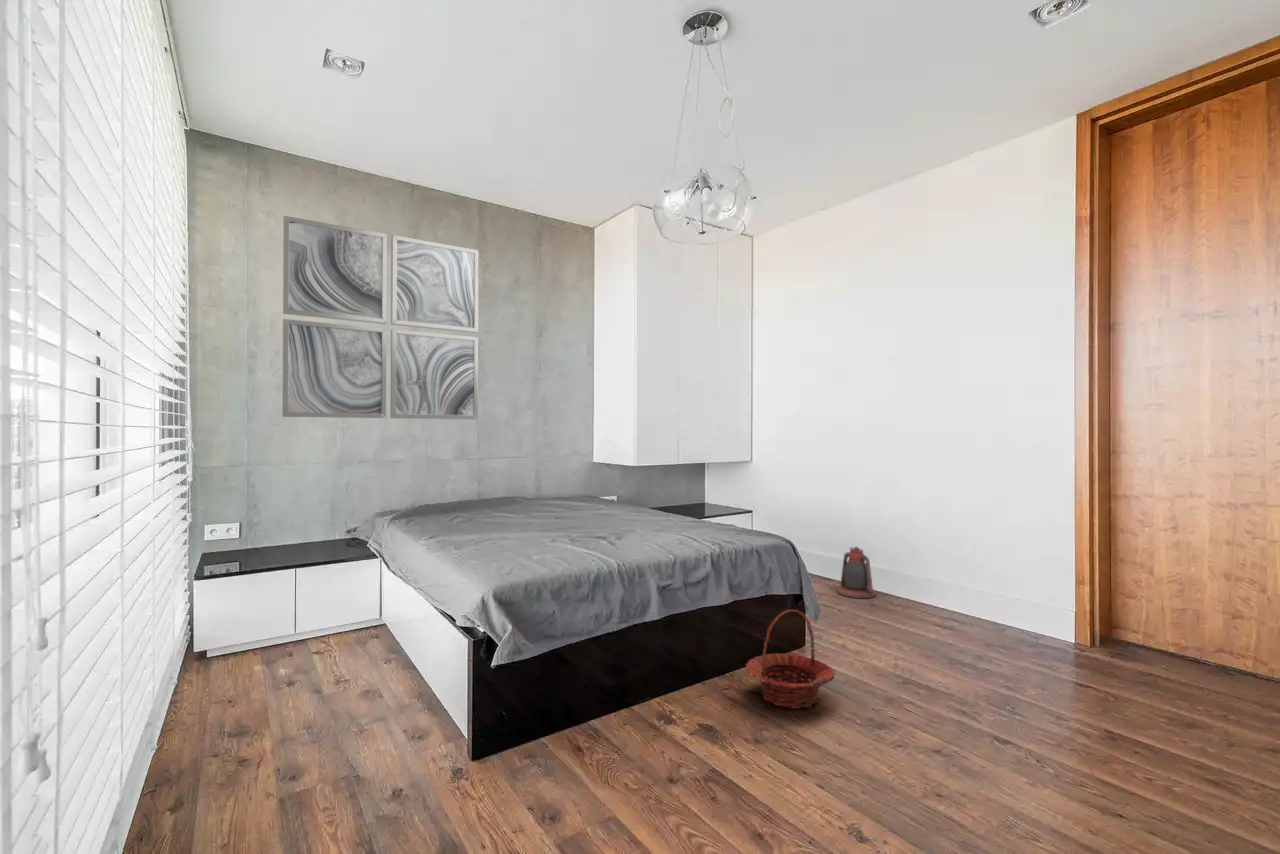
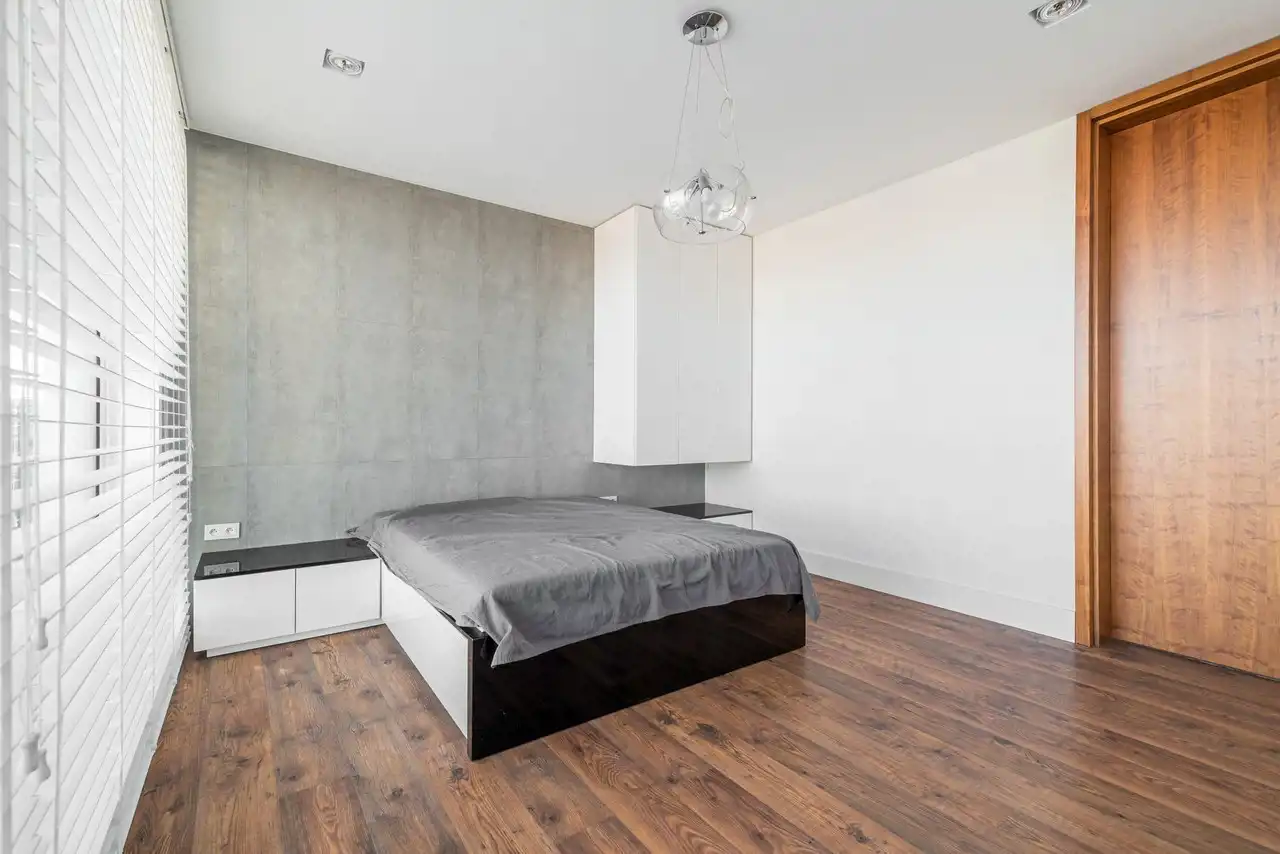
- basket (789, 654)
- wall art (391, 324)
- lantern (856, 569)
